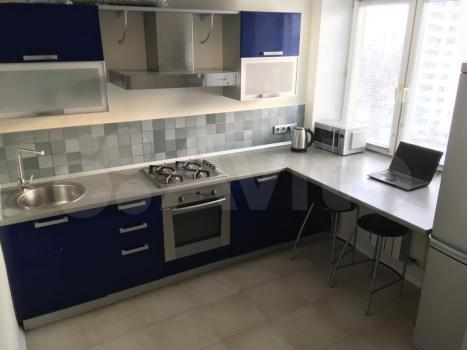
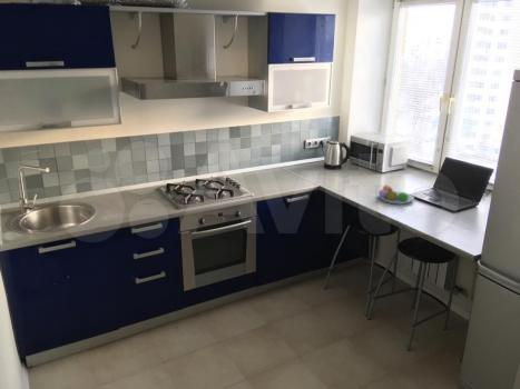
+ fruit bowl (396, 193)
